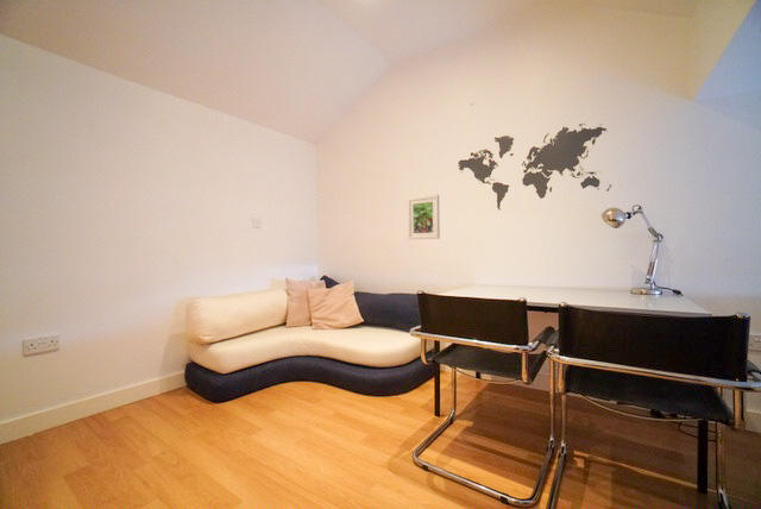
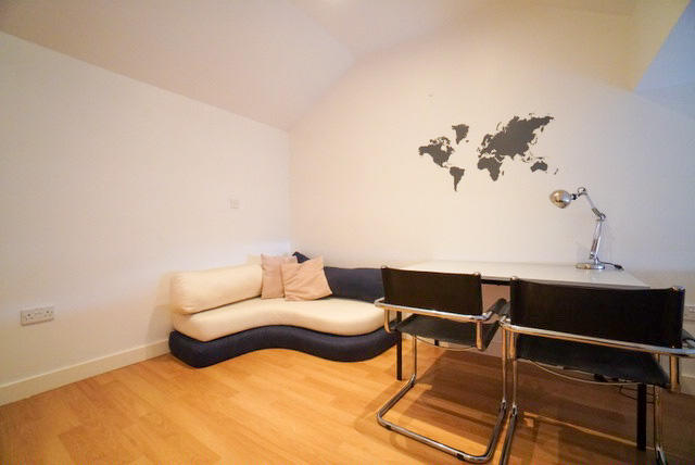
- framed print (422, 218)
